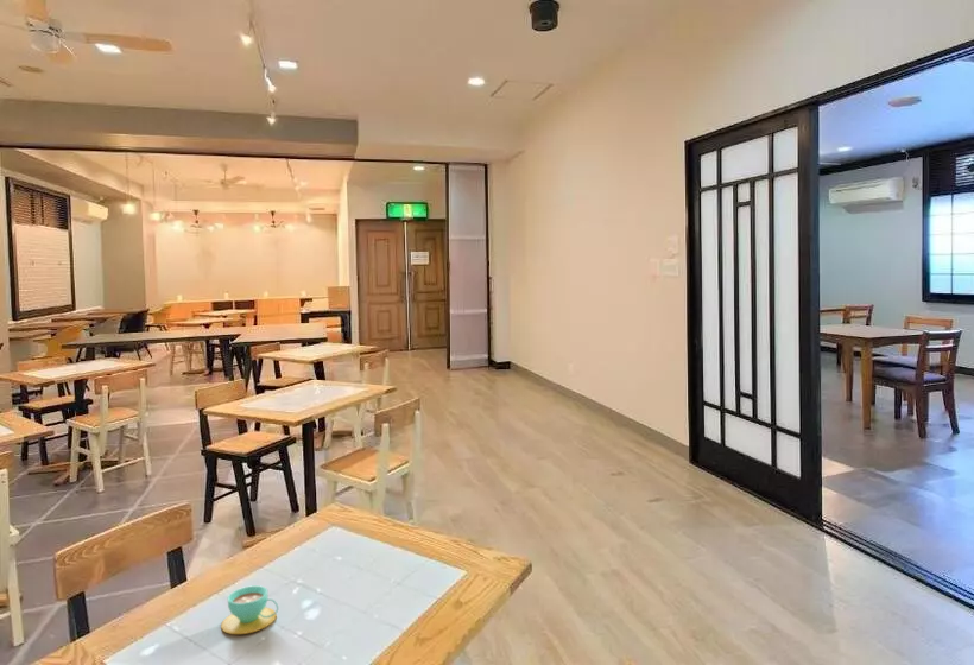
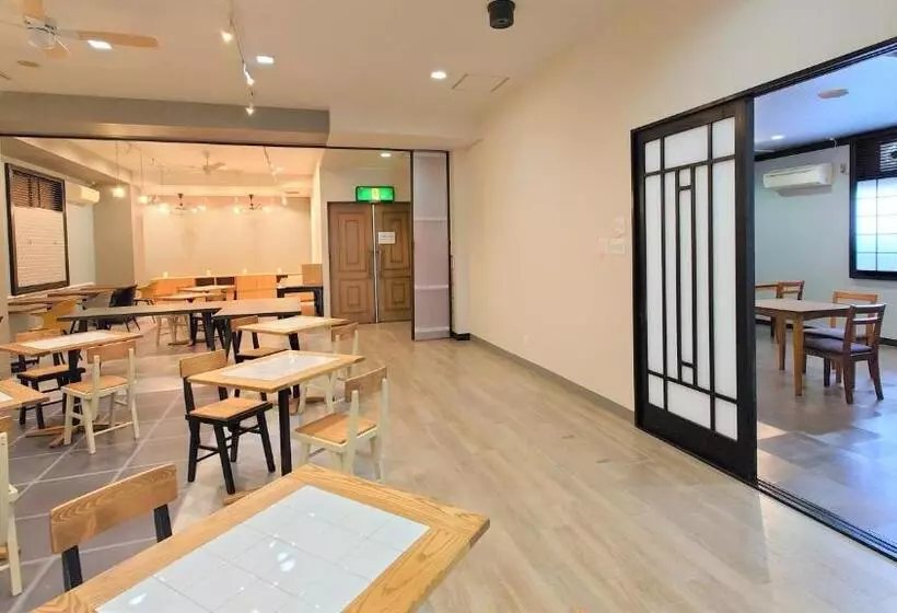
- teacup (252, 607)
